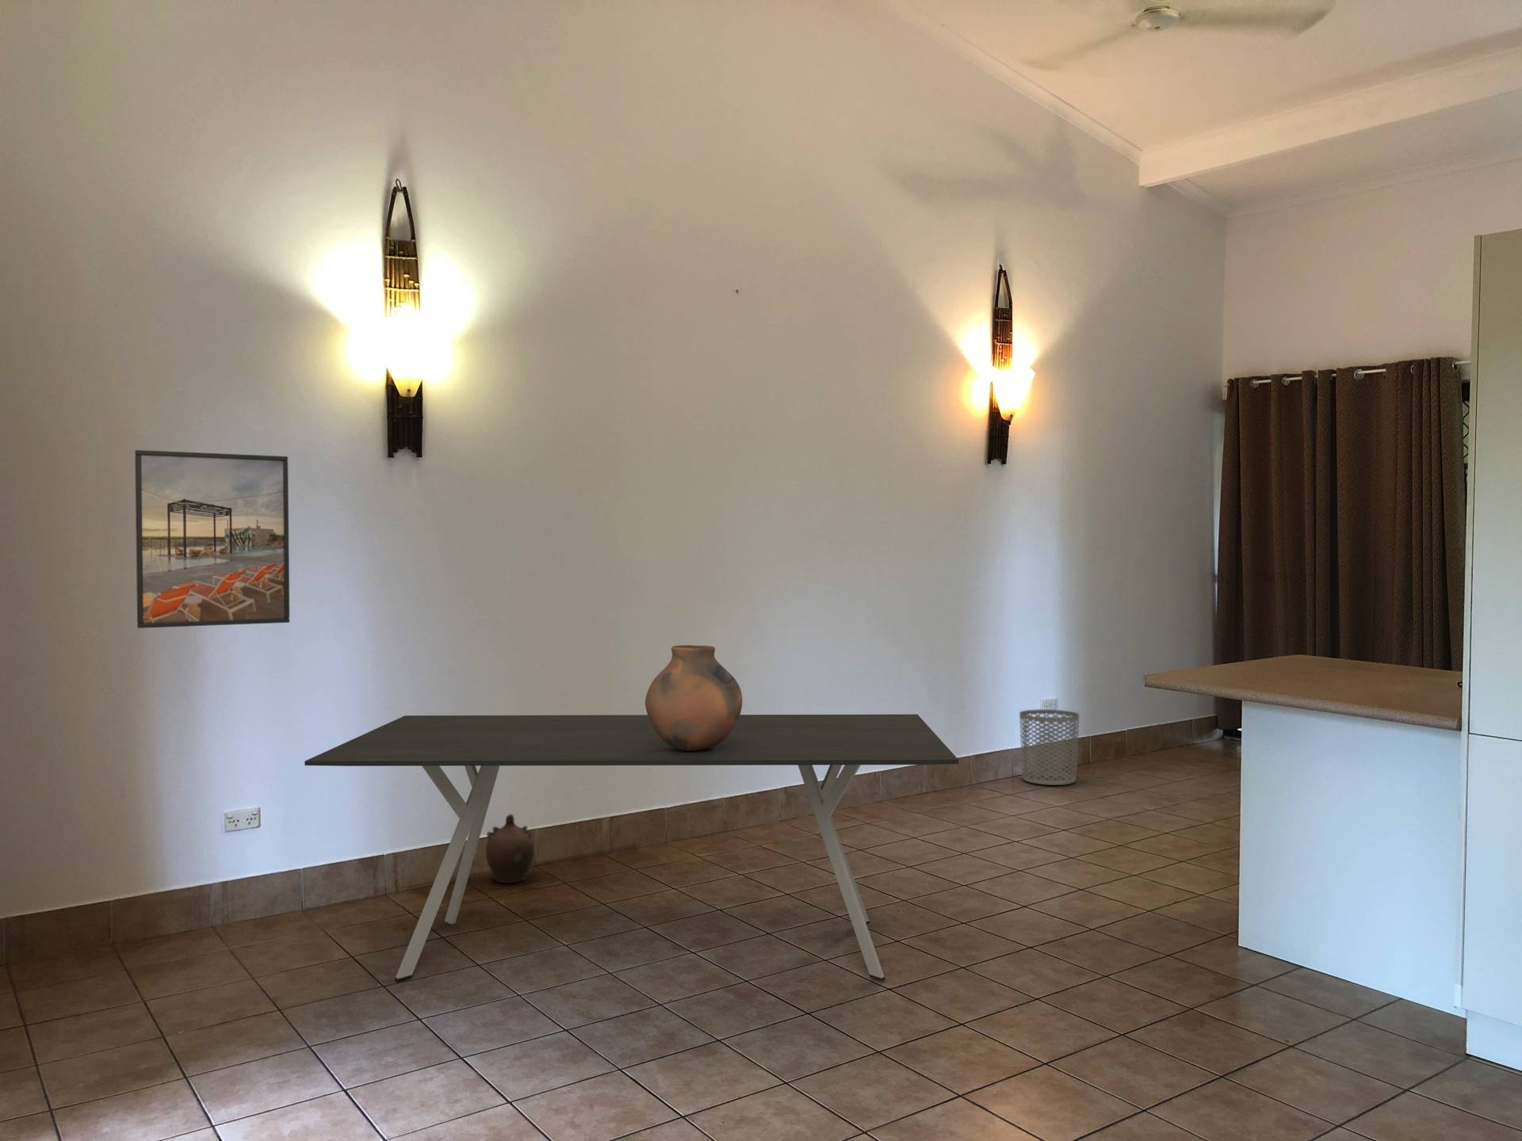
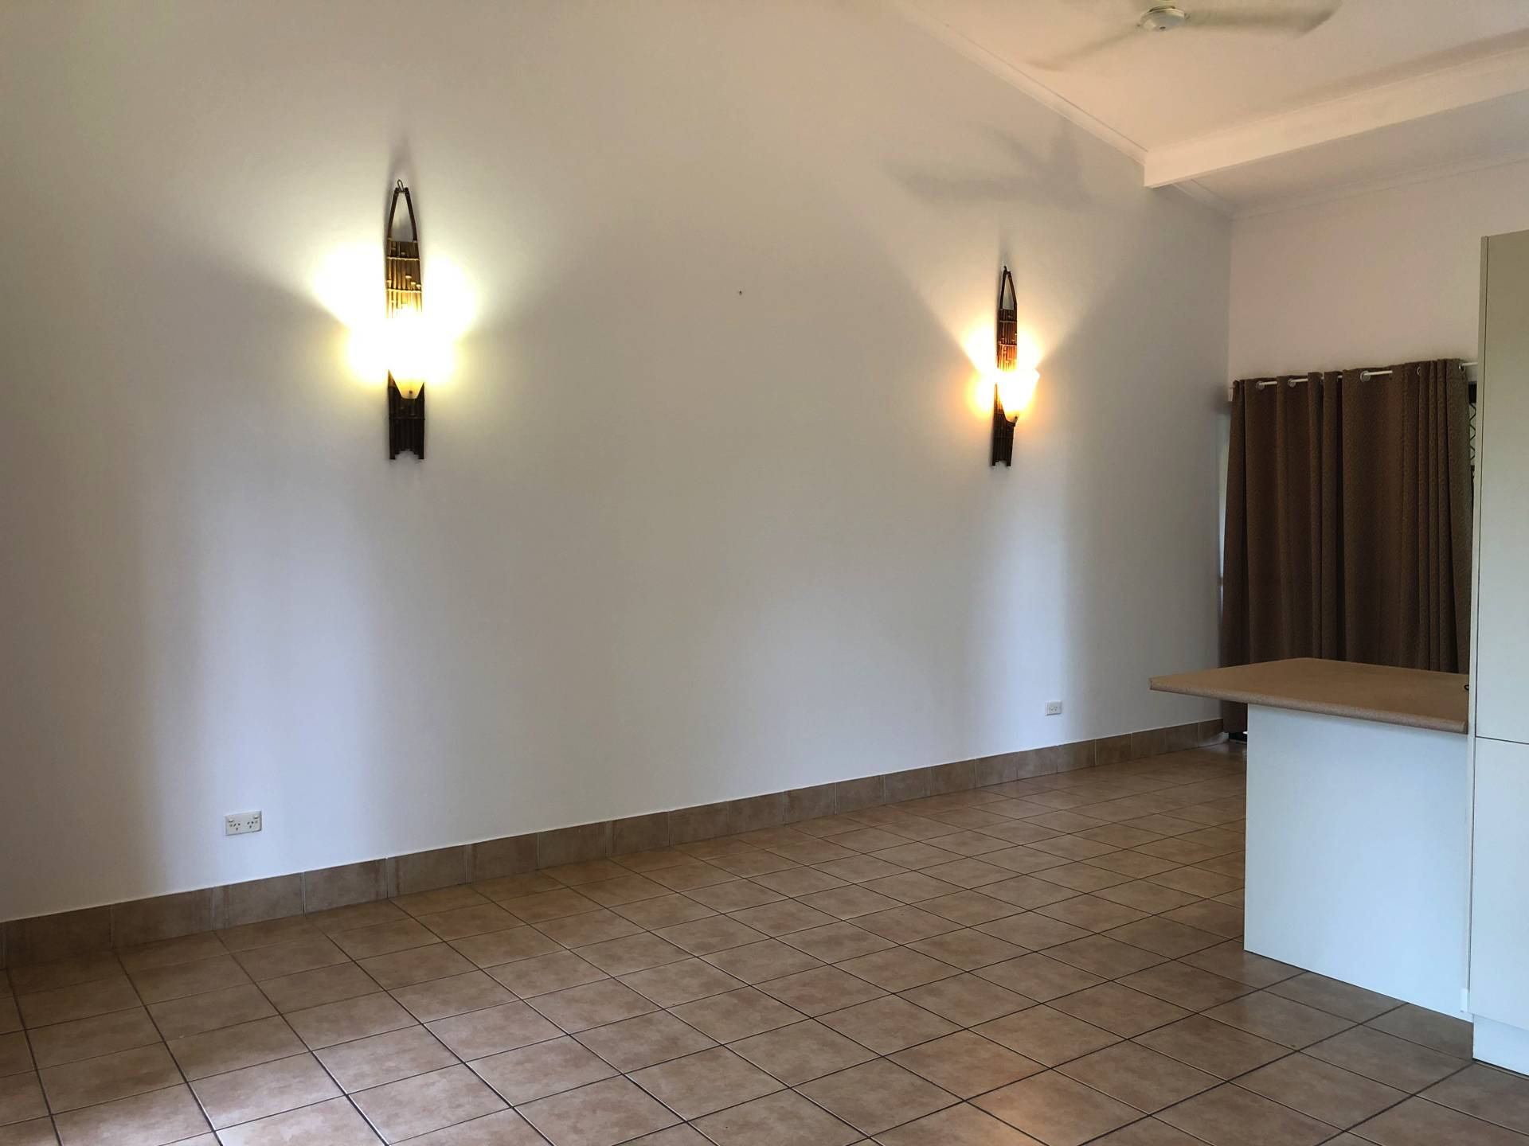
- dining table (647, 765)
- vase (694, 696)
- ceramic jug (509, 847)
- waste bin (1049, 747)
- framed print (215, 539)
